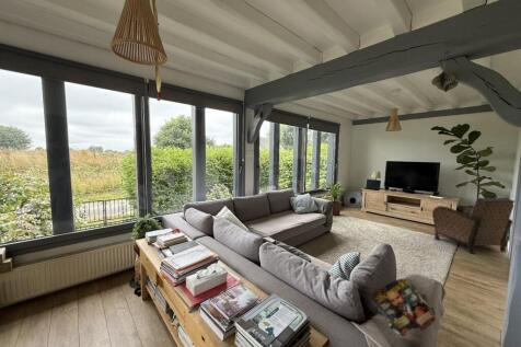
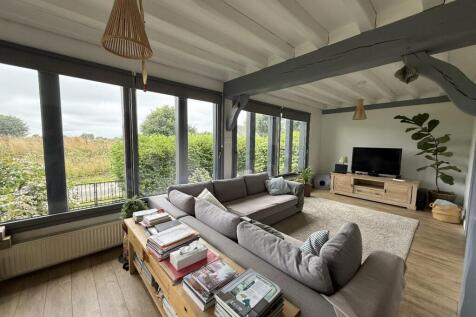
- magazine (402, 308)
- armchair (470, 220)
